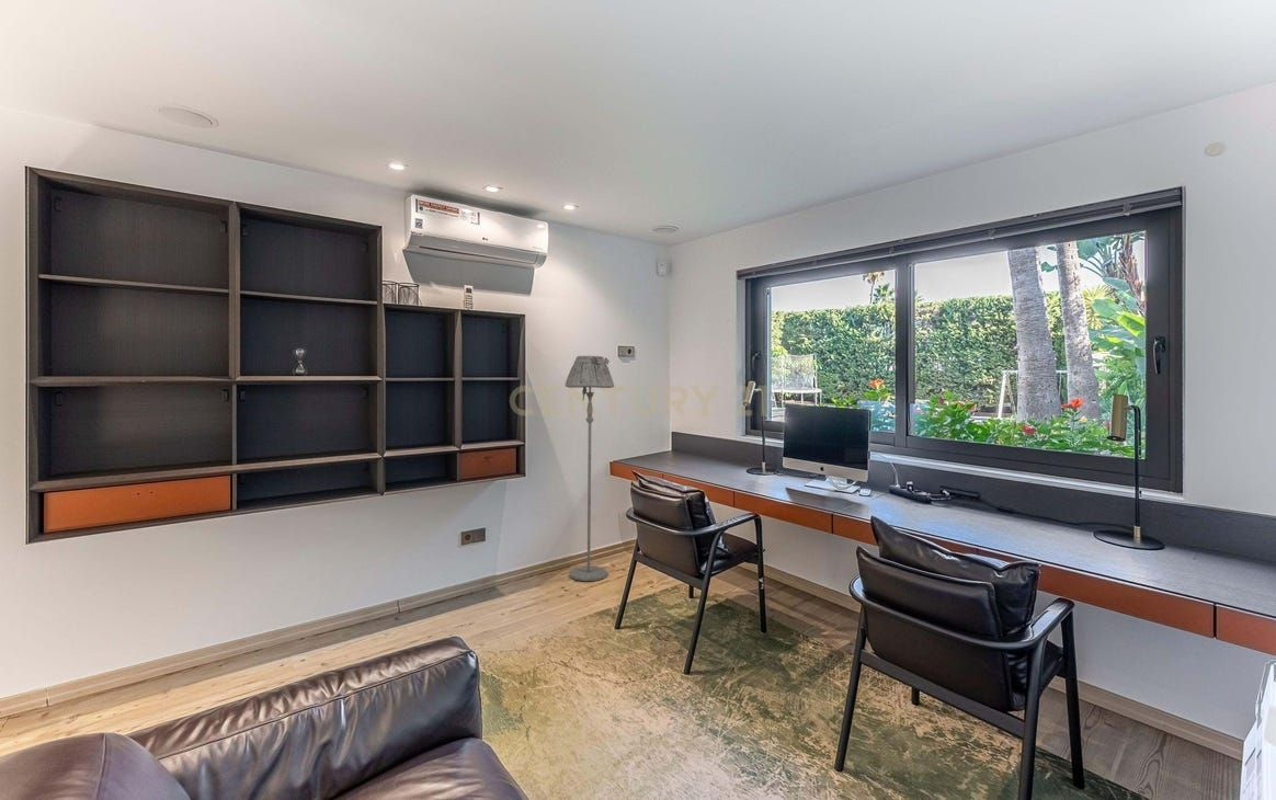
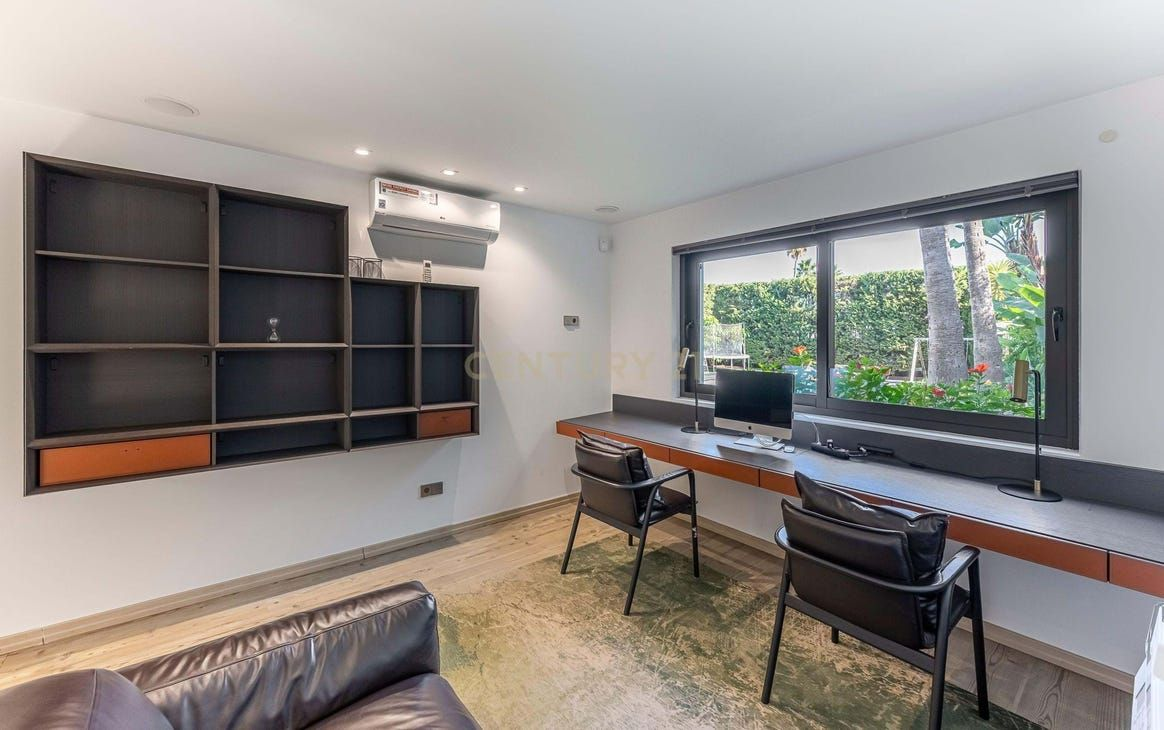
- floor lamp (589, 465)
